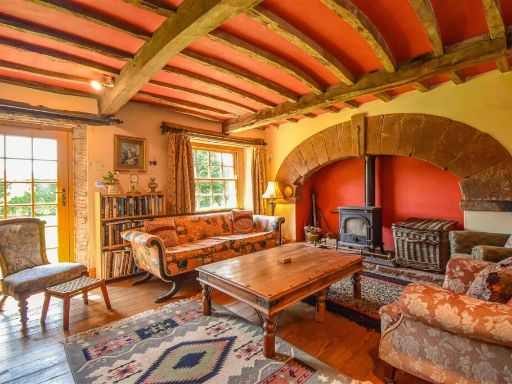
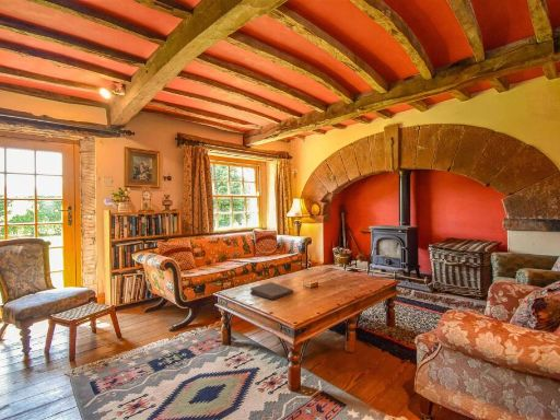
+ pizza box (271, 290)
